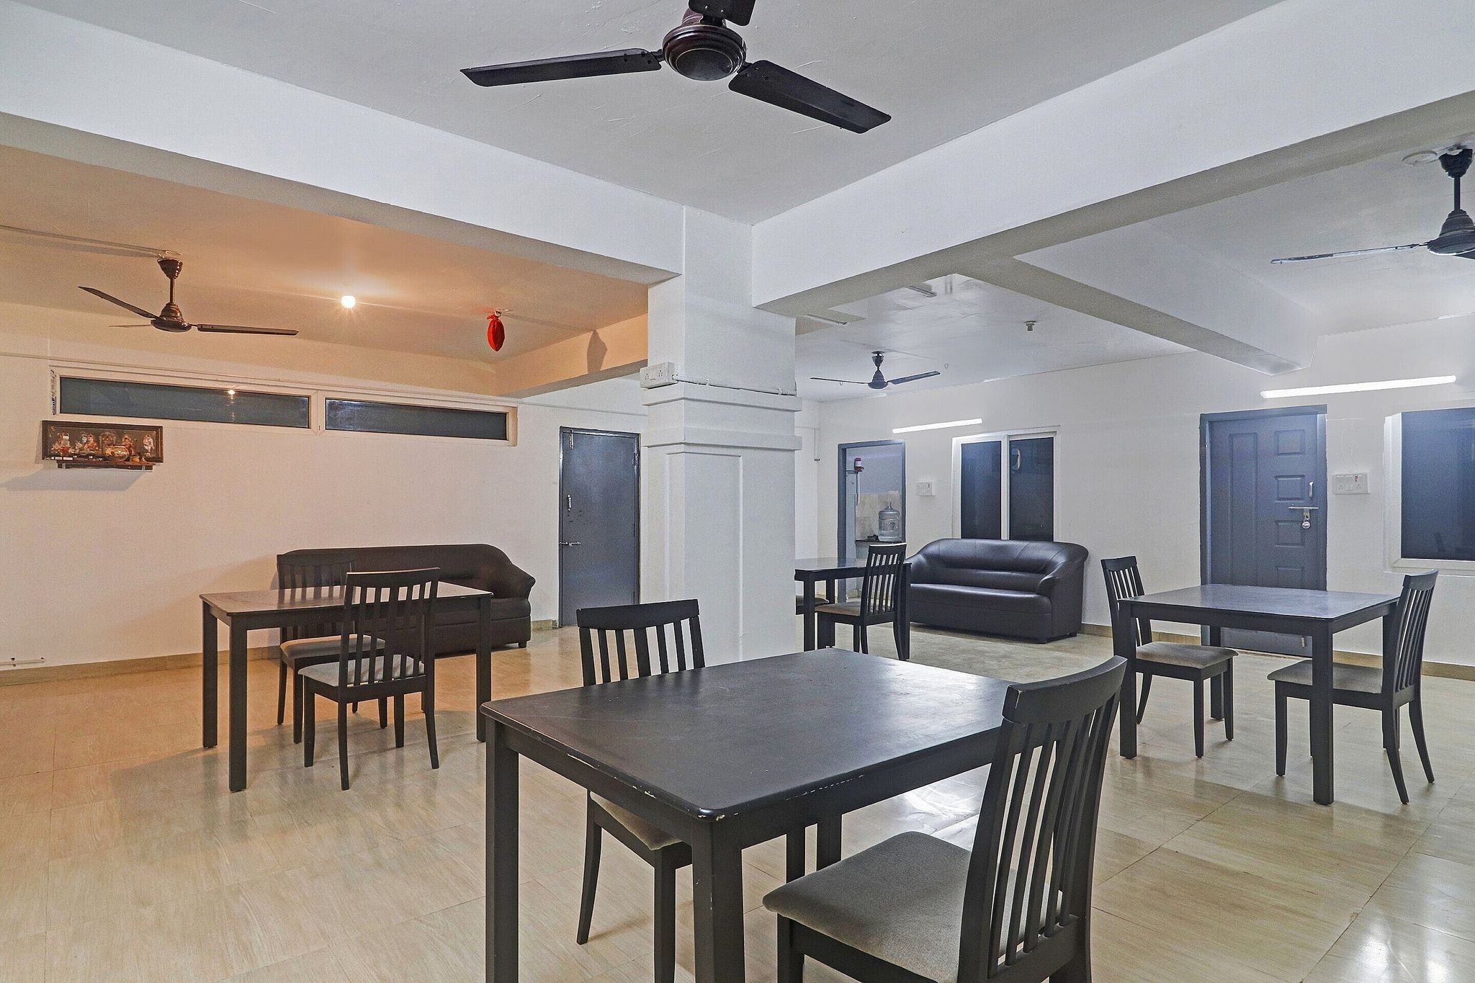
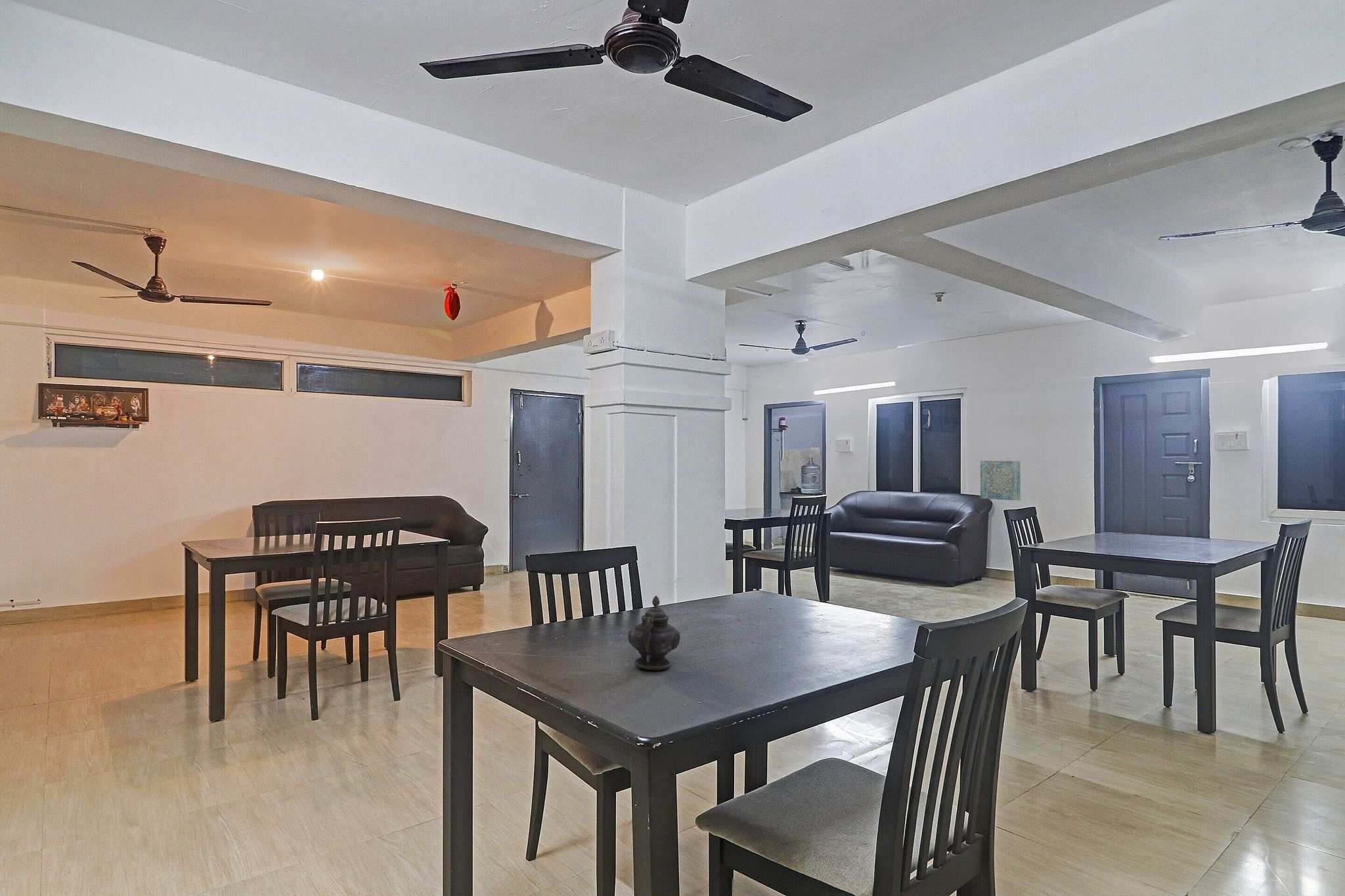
+ teapot (654, 629)
+ wall art (1000, 480)
